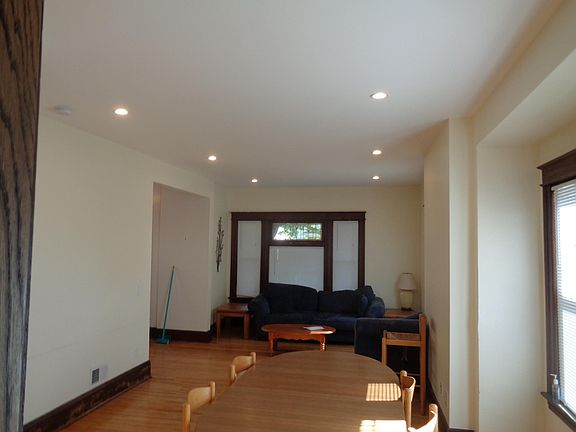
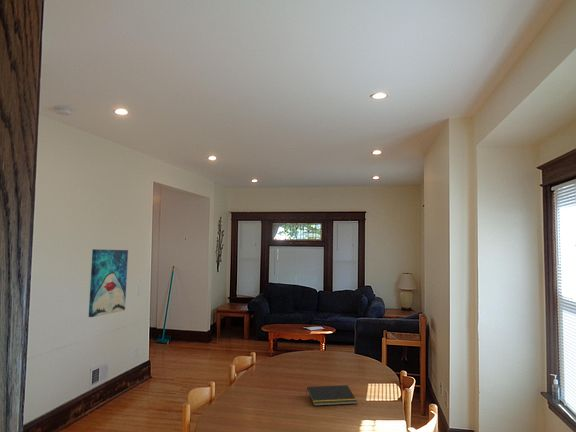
+ notepad (331, 394)
+ wall art (109, 281)
